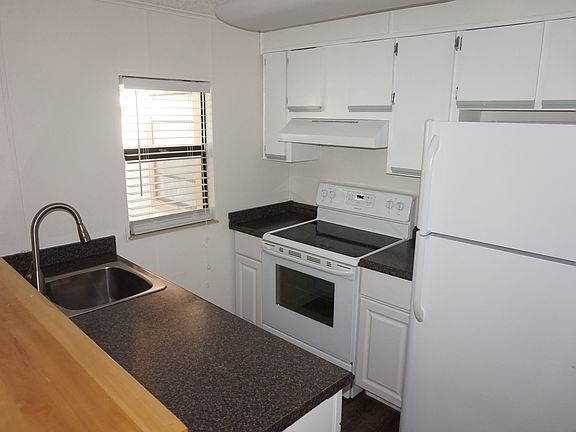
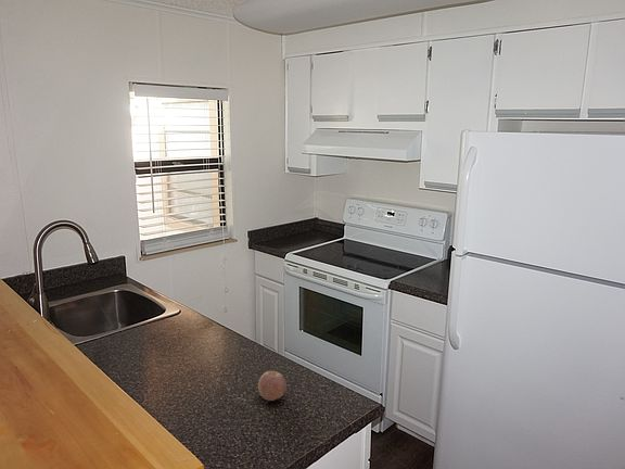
+ fruit (271, 385)
